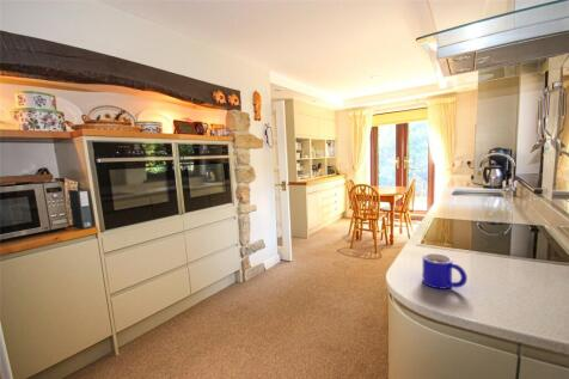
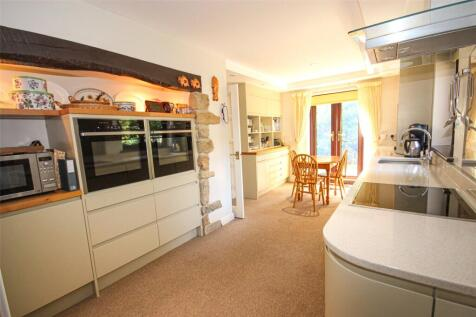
- mug (443, 271)
